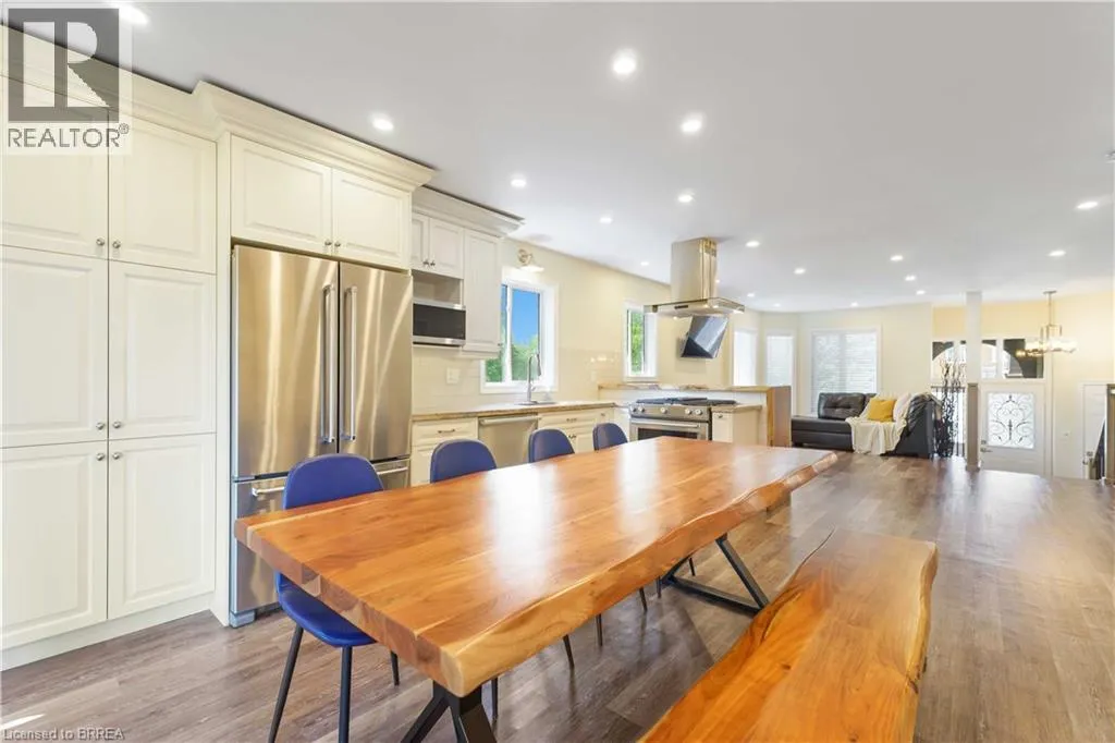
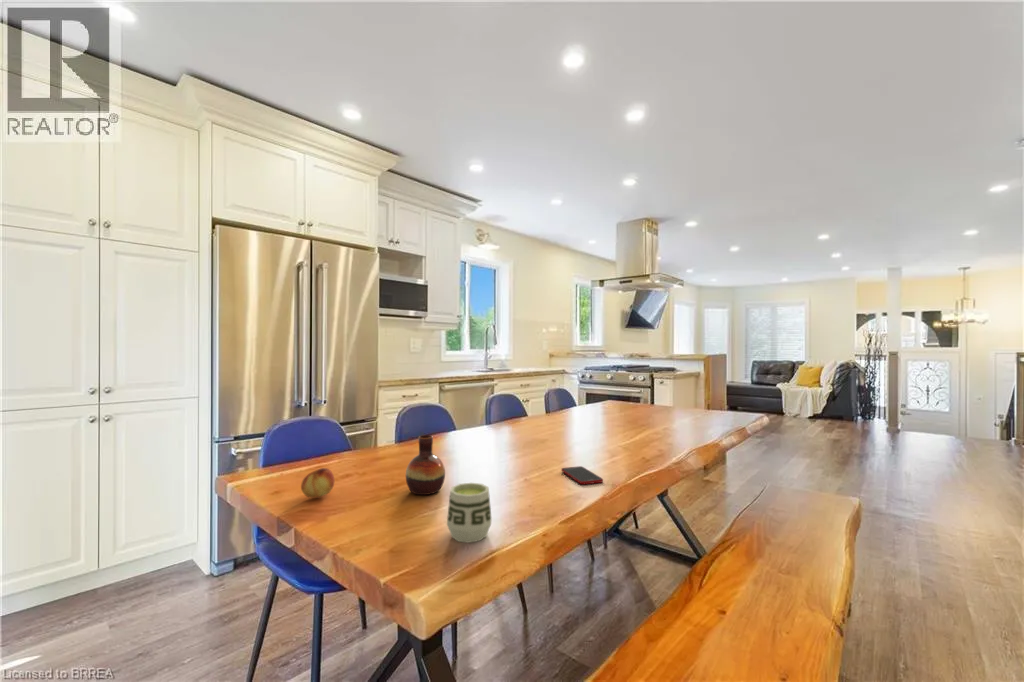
+ cup (469, 511)
+ fruit (318, 482)
+ vase (425, 463)
+ cell phone (581, 475)
